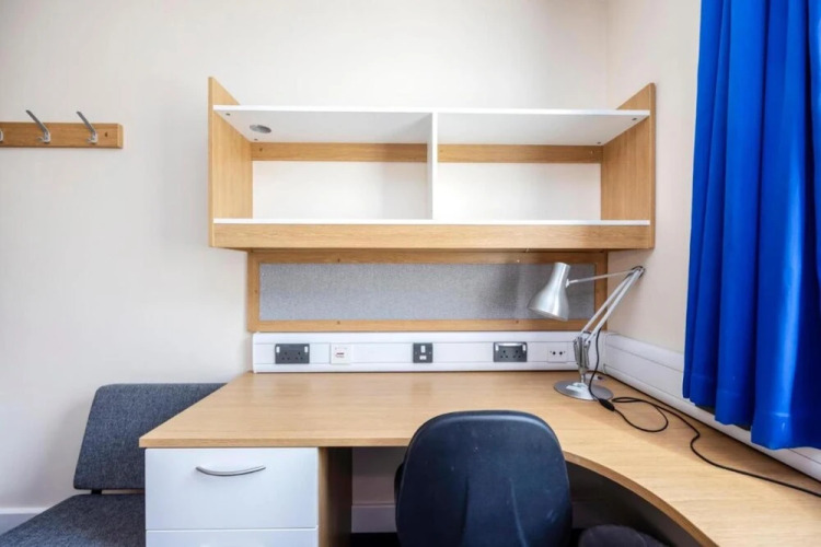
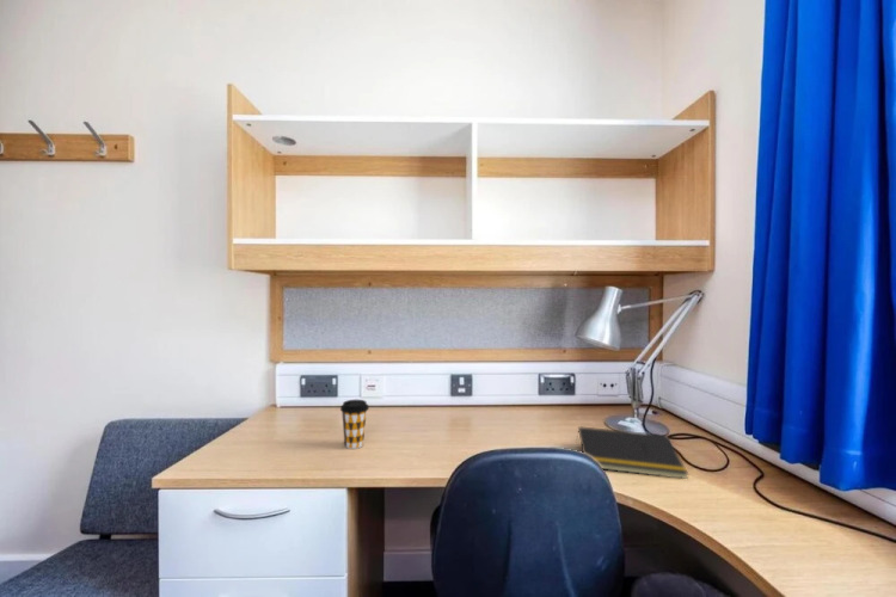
+ notepad (627, 450)
+ coffee cup (354, 424)
